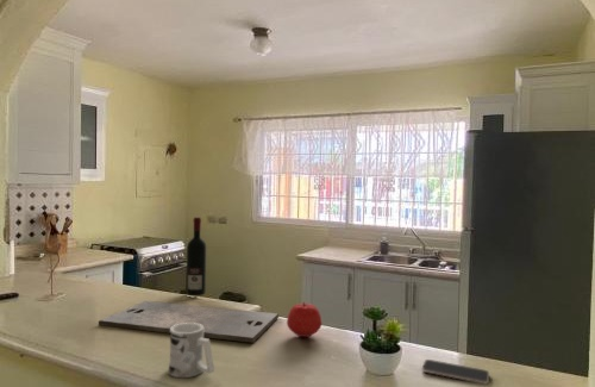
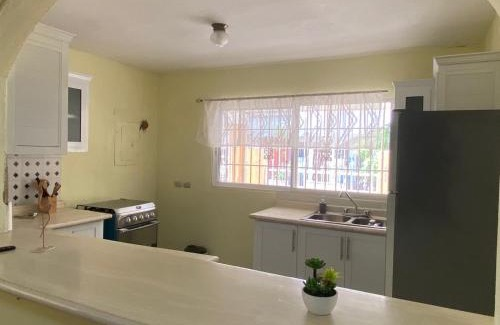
- apple (303, 318)
- cutting board (192, 318)
- mug (192, 350)
- alcohol (196, 255)
- smartphone (455, 370)
